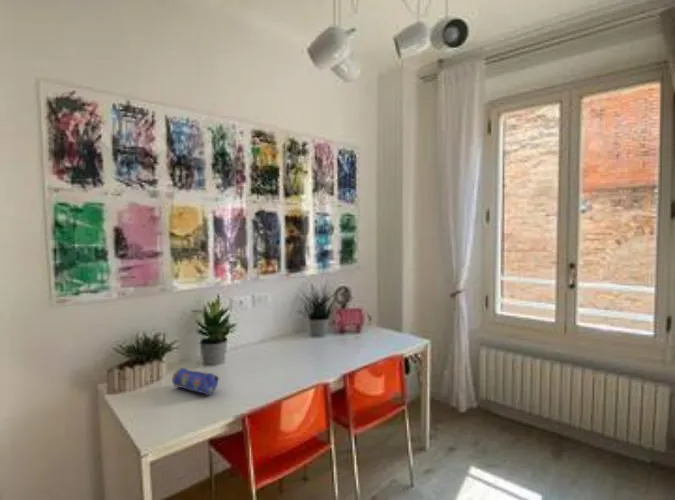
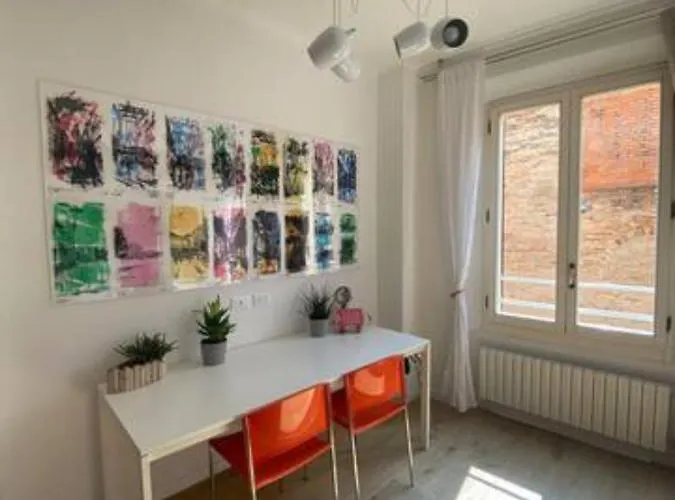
- pencil case (195, 380)
